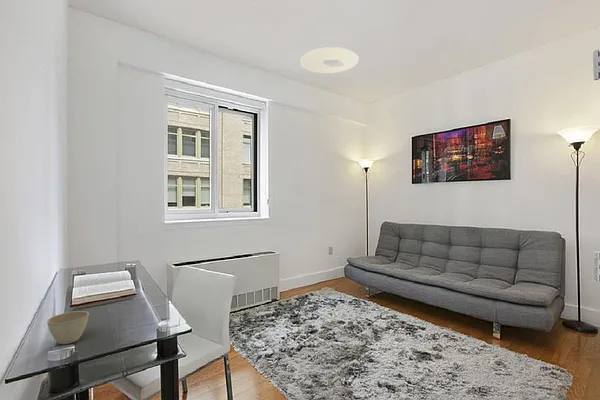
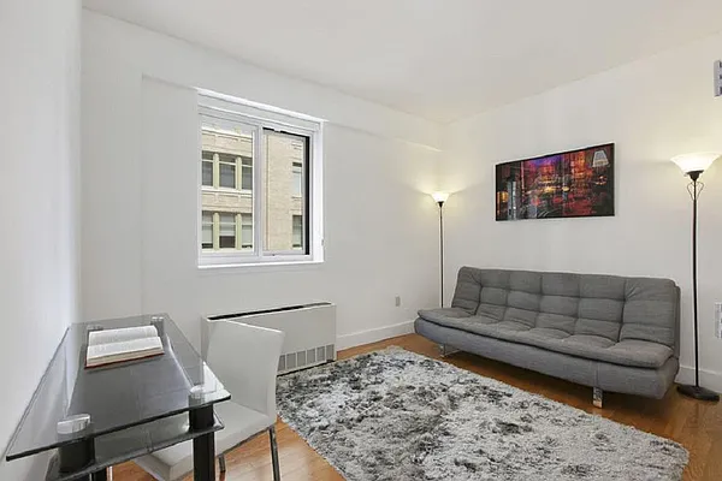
- ceiling light (329, 58)
- flower pot (68, 328)
